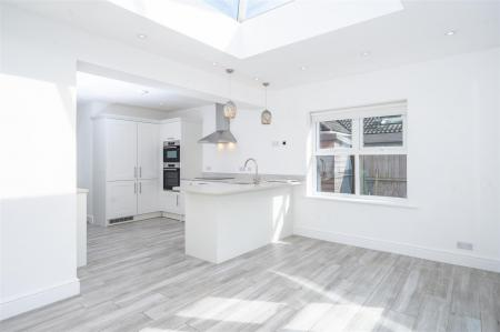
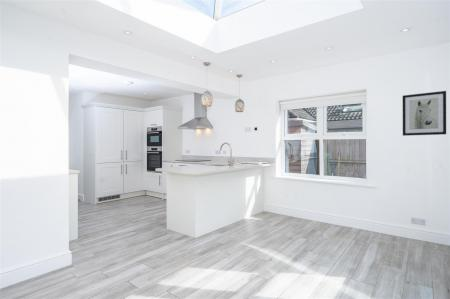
+ wall art (423, 114)
